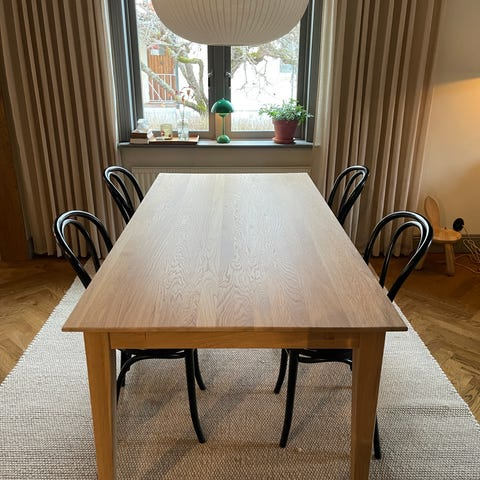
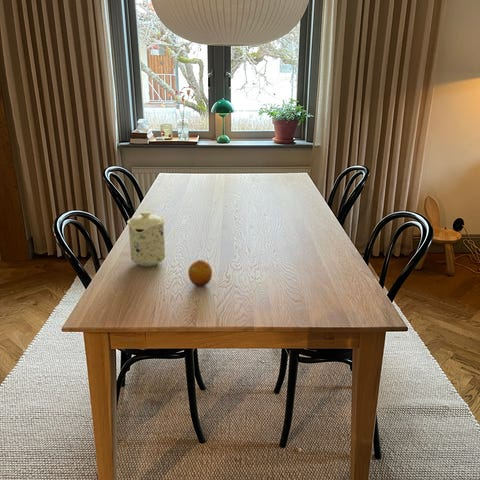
+ mug (148, 237)
+ fruit (200, 272)
